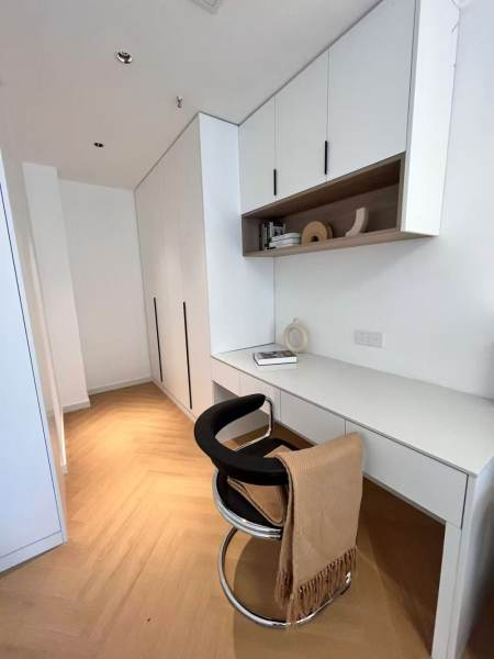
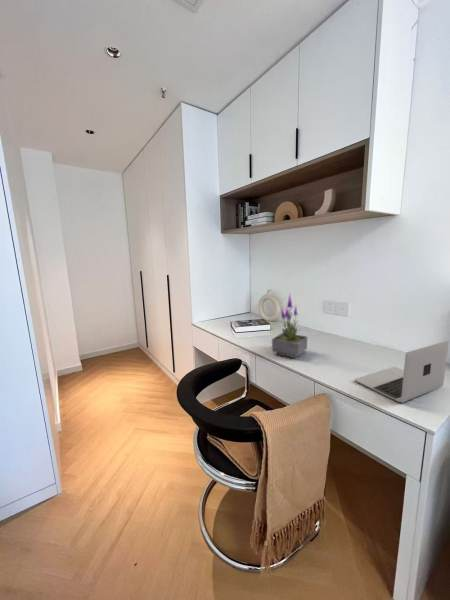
+ potted plant (290, 323)
+ laptop (405, 361)
